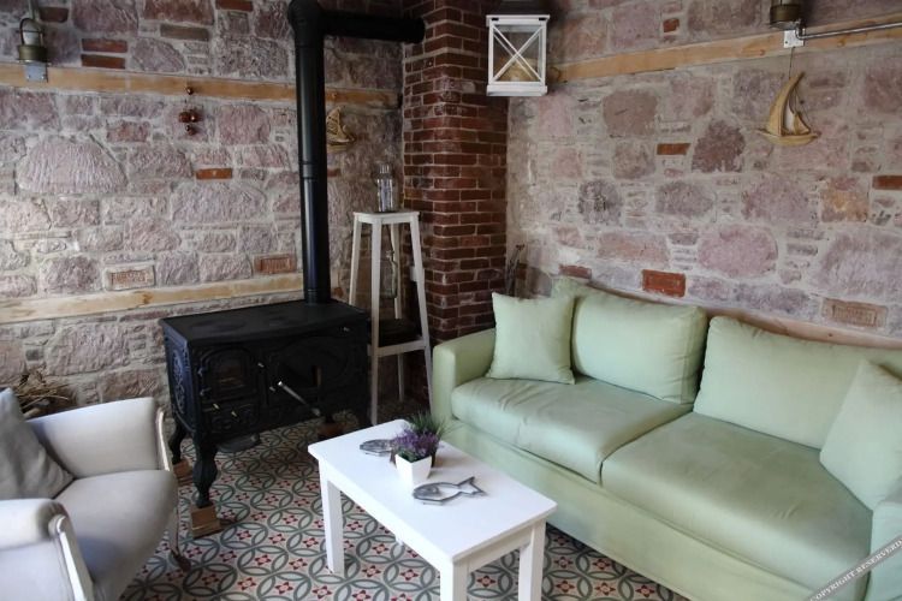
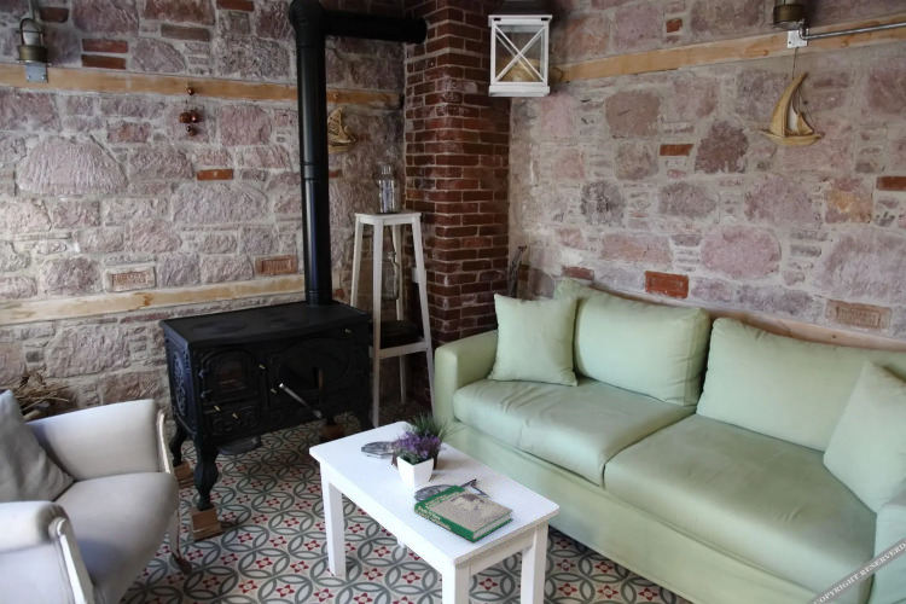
+ book (463, 511)
